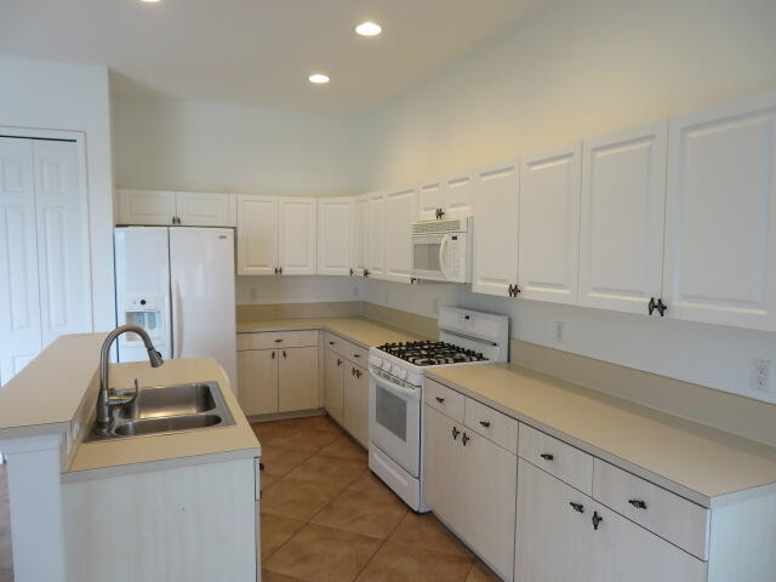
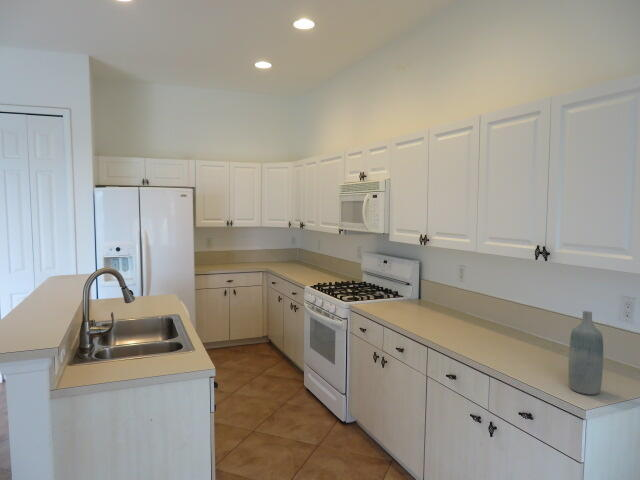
+ bottle (586, 351)
